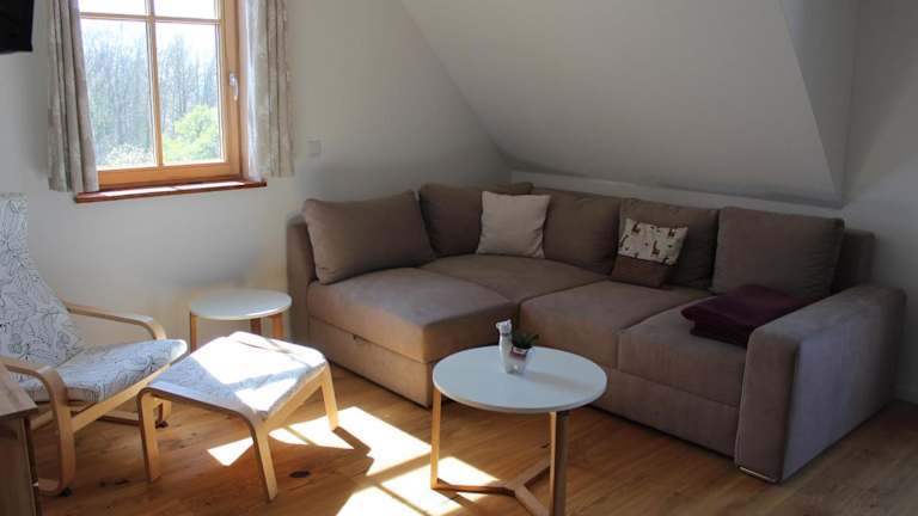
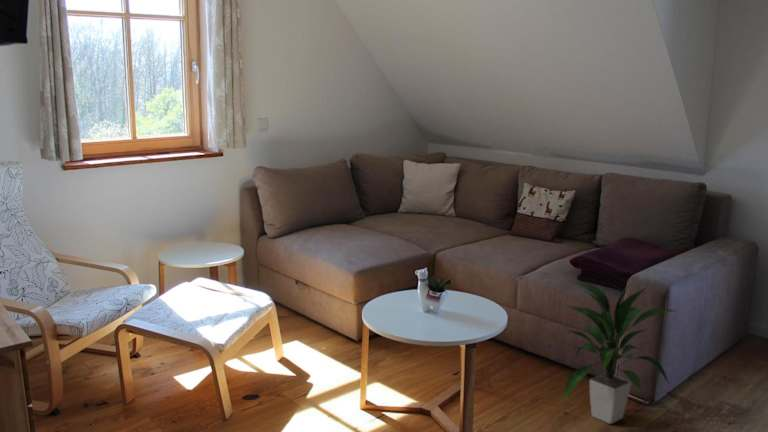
+ indoor plant (607, 348)
